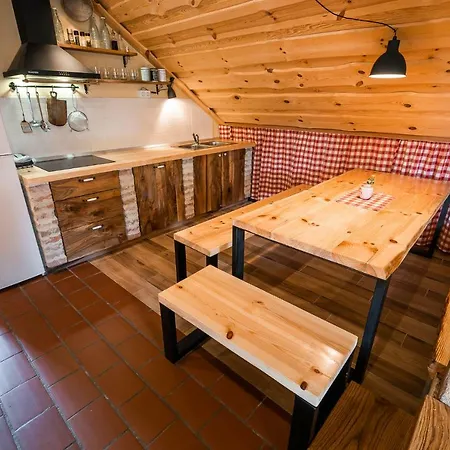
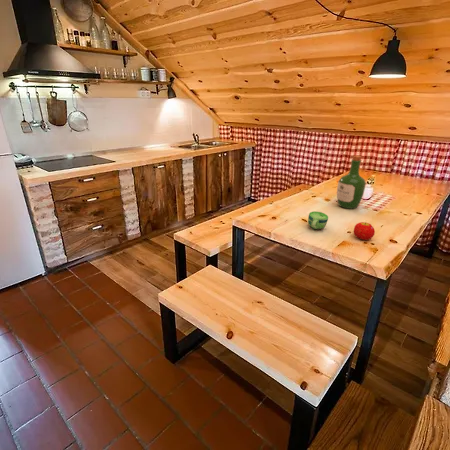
+ wine bottle (352, 181)
+ fruit (364, 230)
+ cup (317, 222)
